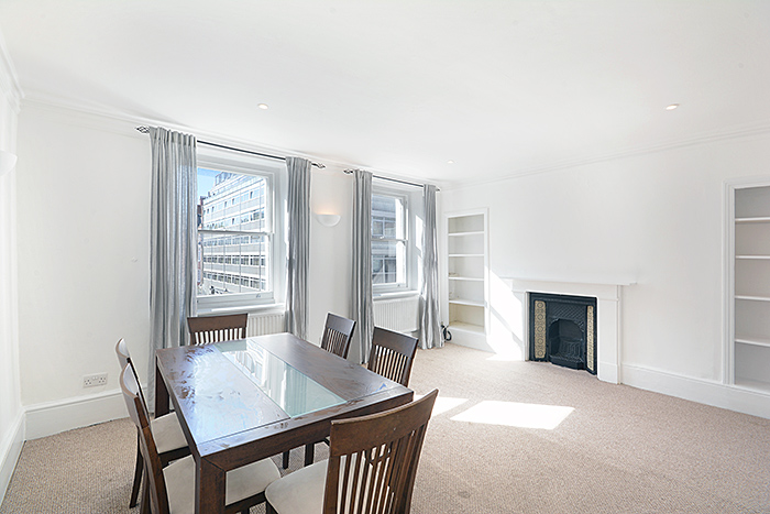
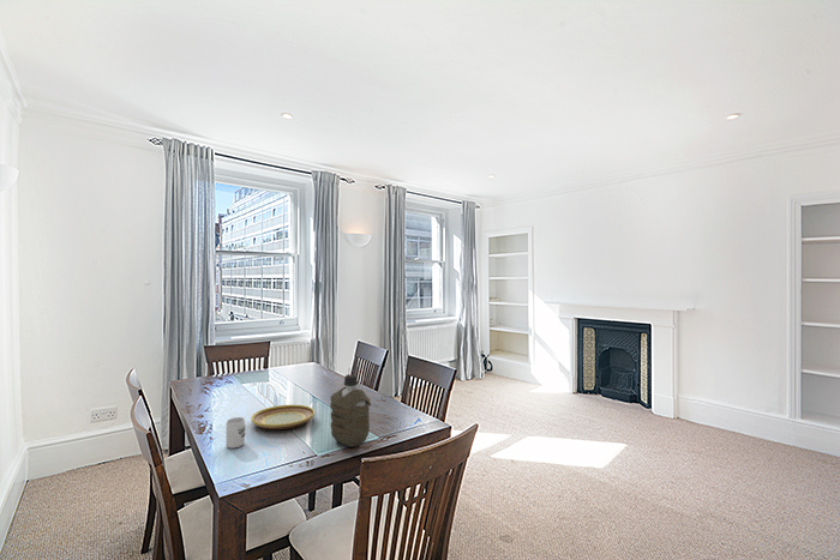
+ cup (235, 432)
+ plate (283, 417)
+ water bottle (350, 408)
